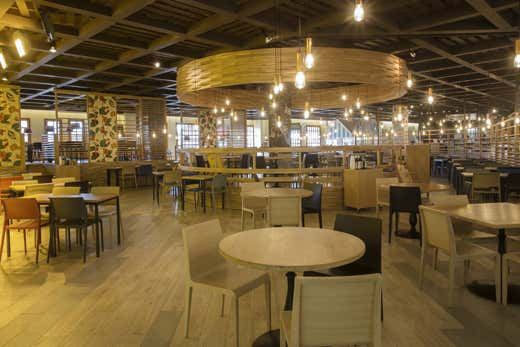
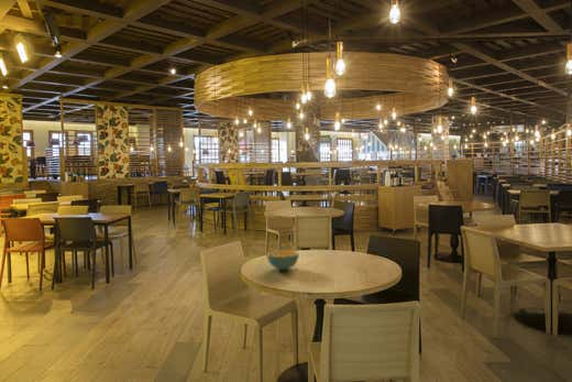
+ cereal bowl (283, 261)
